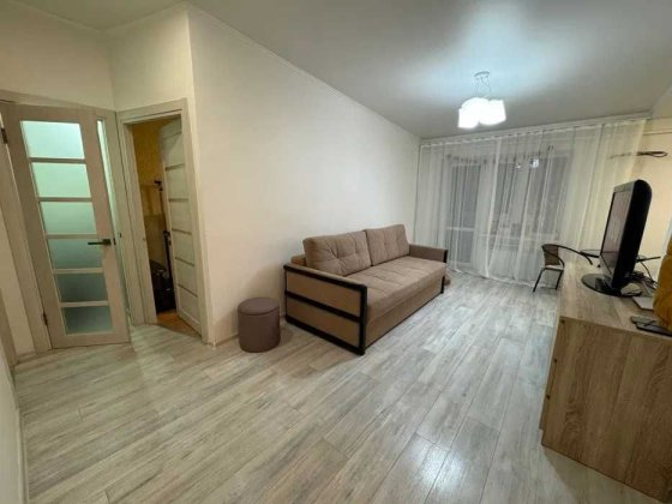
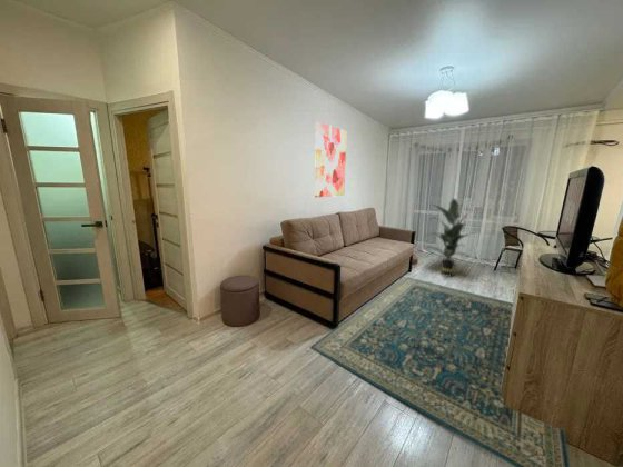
+ wall art (332, 162)
+ rug (443, 327)
+ indoor plant (448, 237)
